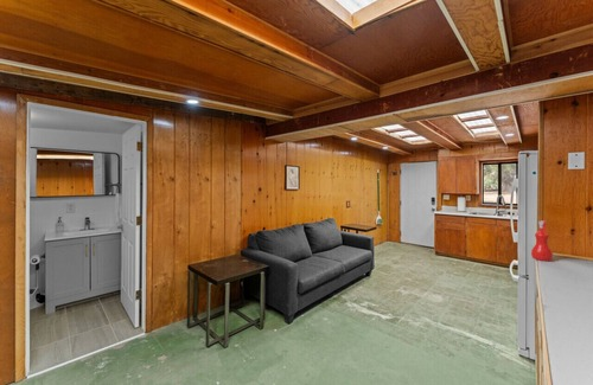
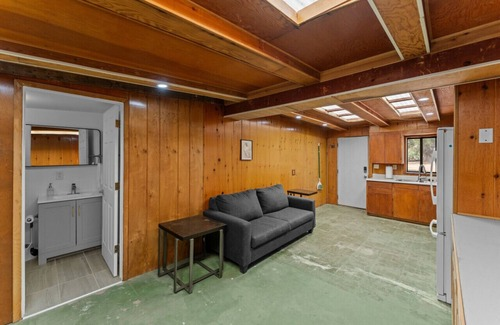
- spray bottle (542, 239)
